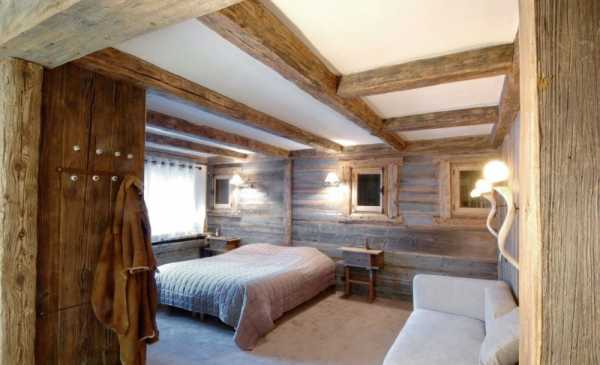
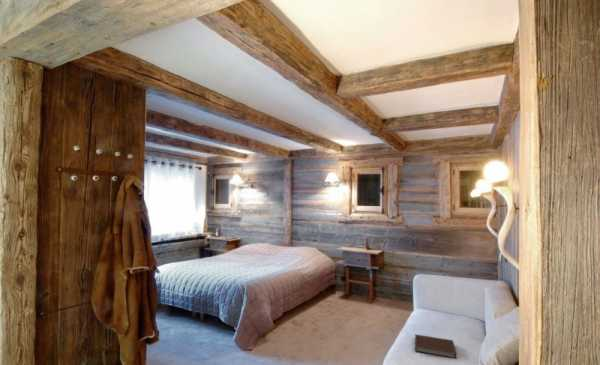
+ notebook (434, 345)
